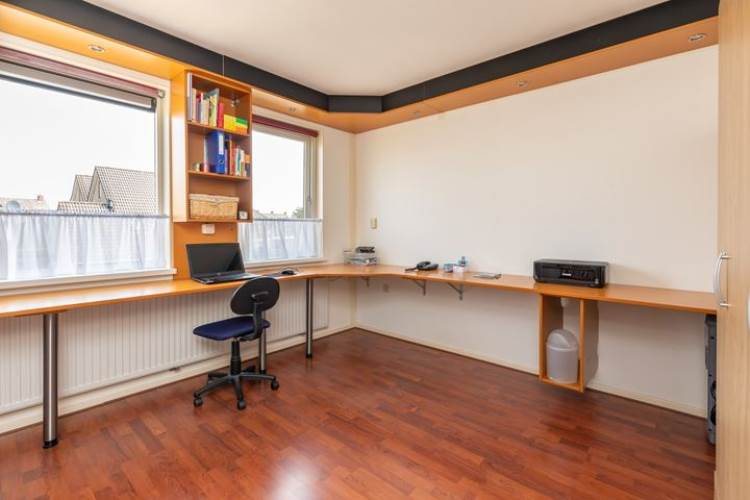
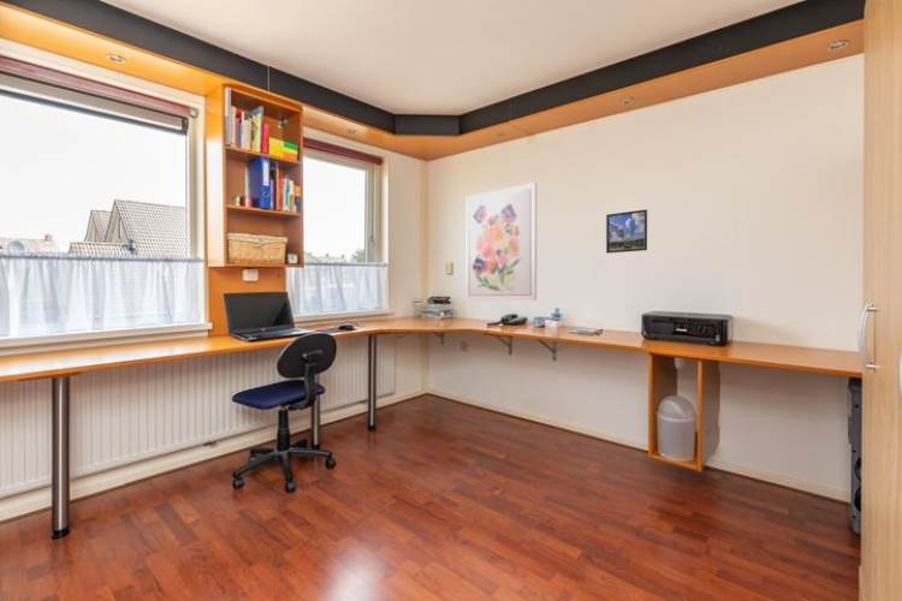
+ wall art (499, 245)
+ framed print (625, 232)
